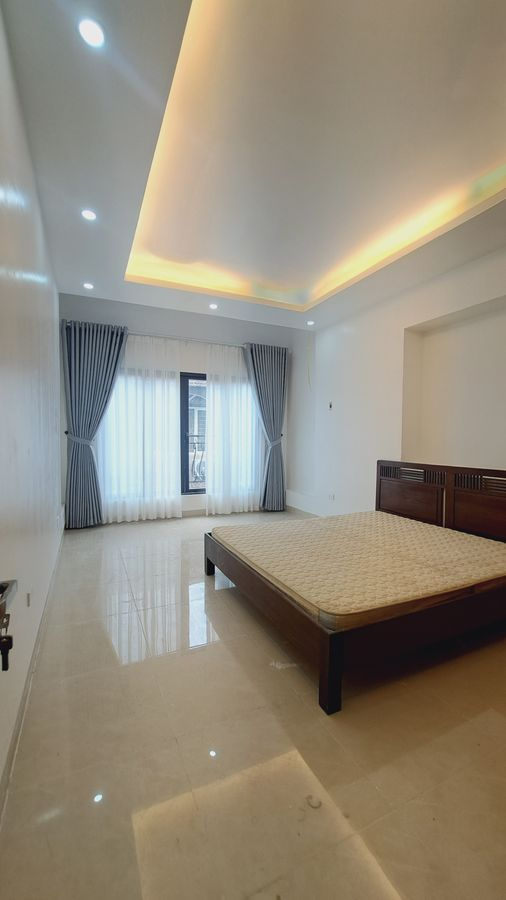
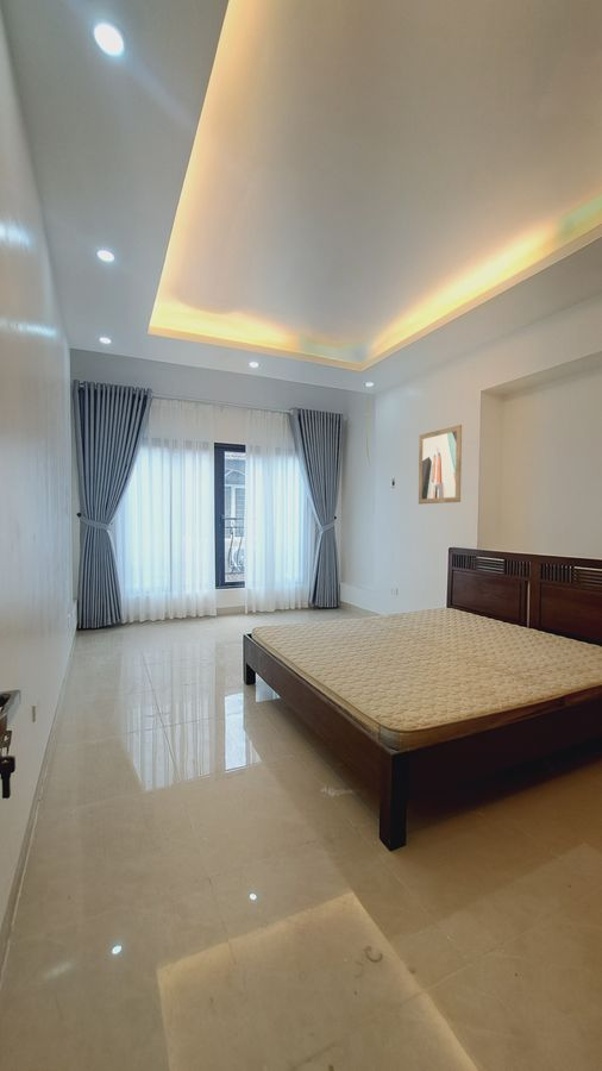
+ wall art (438, 466)
